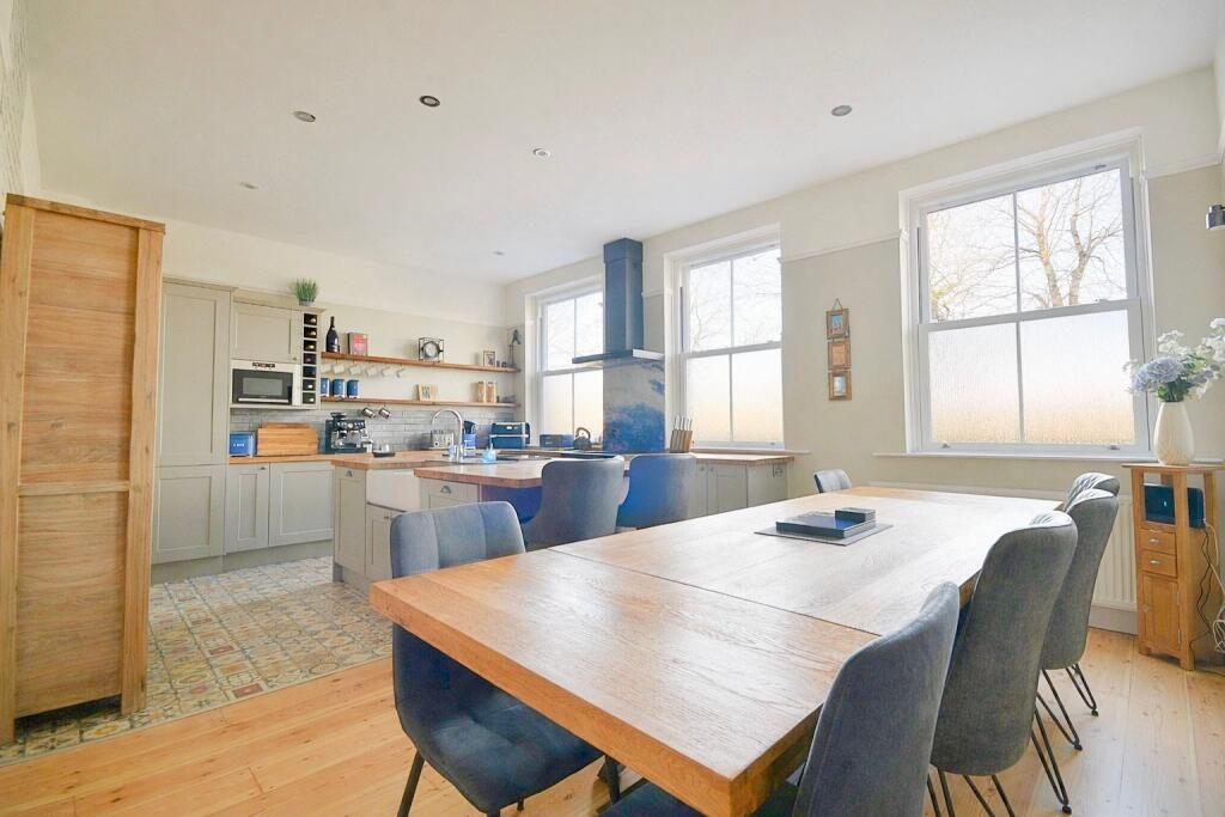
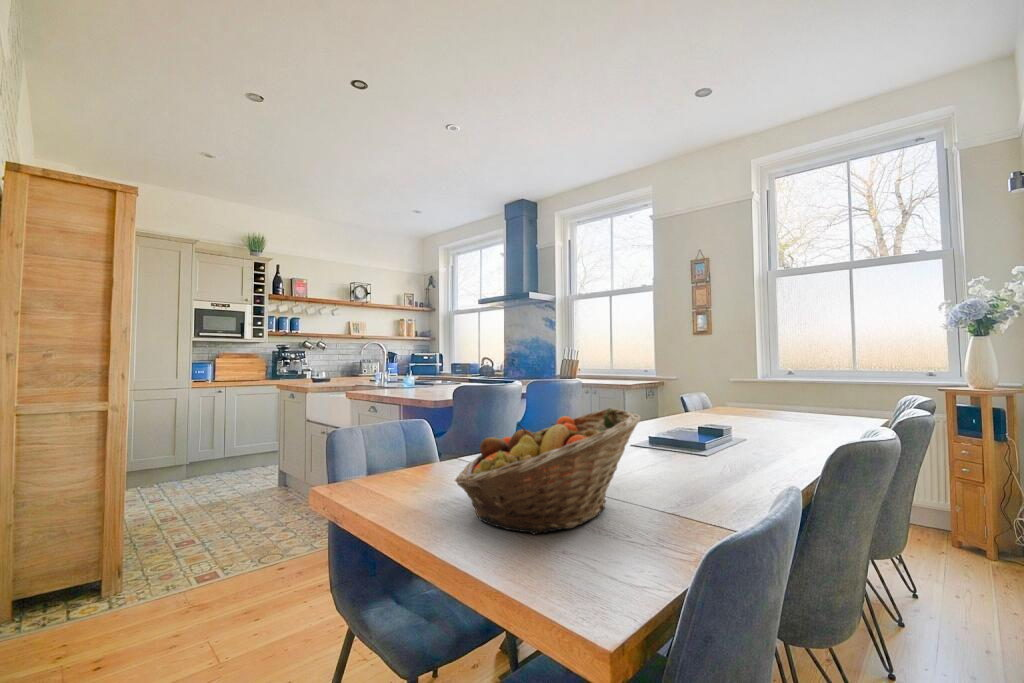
+ fruit basket (548, 458)
